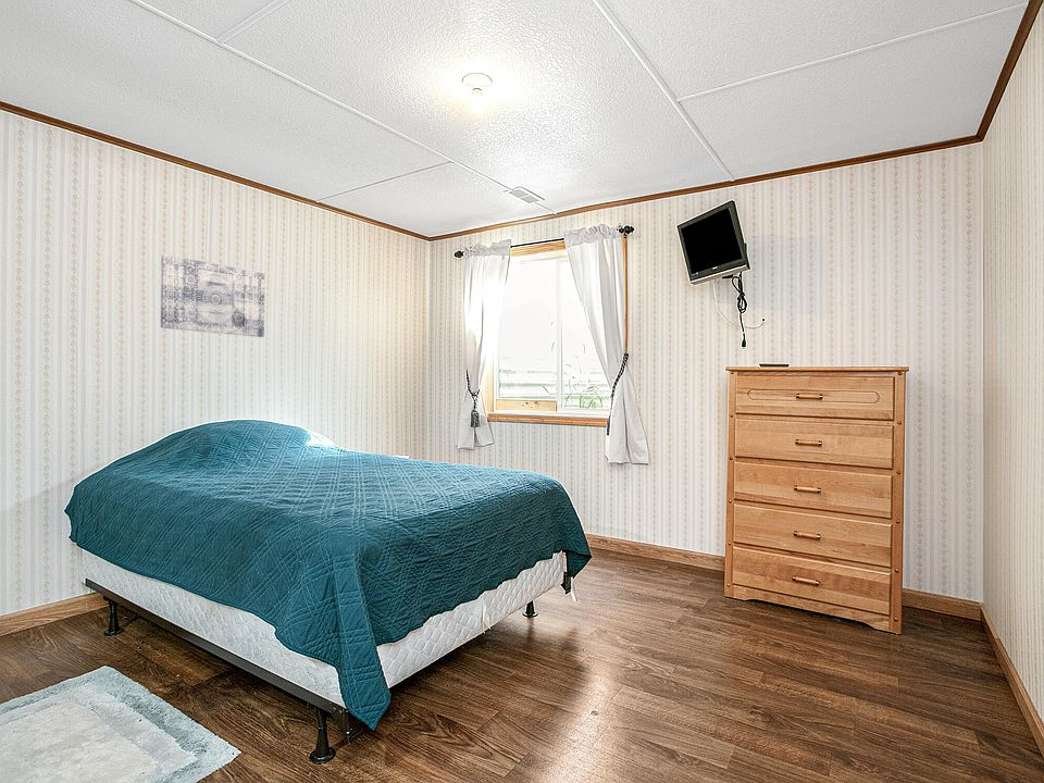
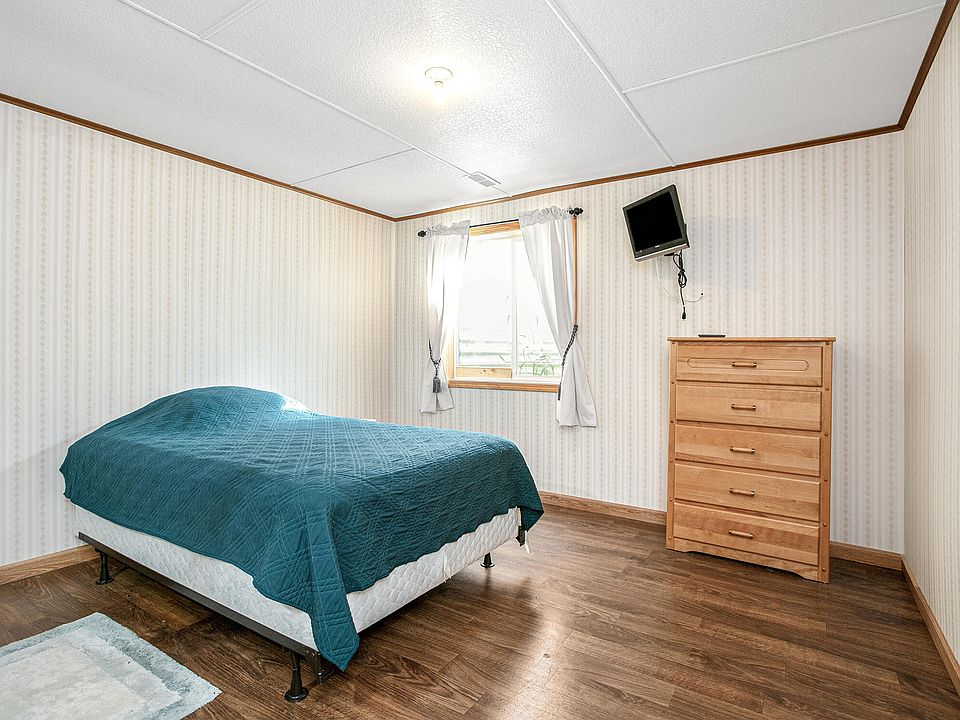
- wall art (215, 298)
